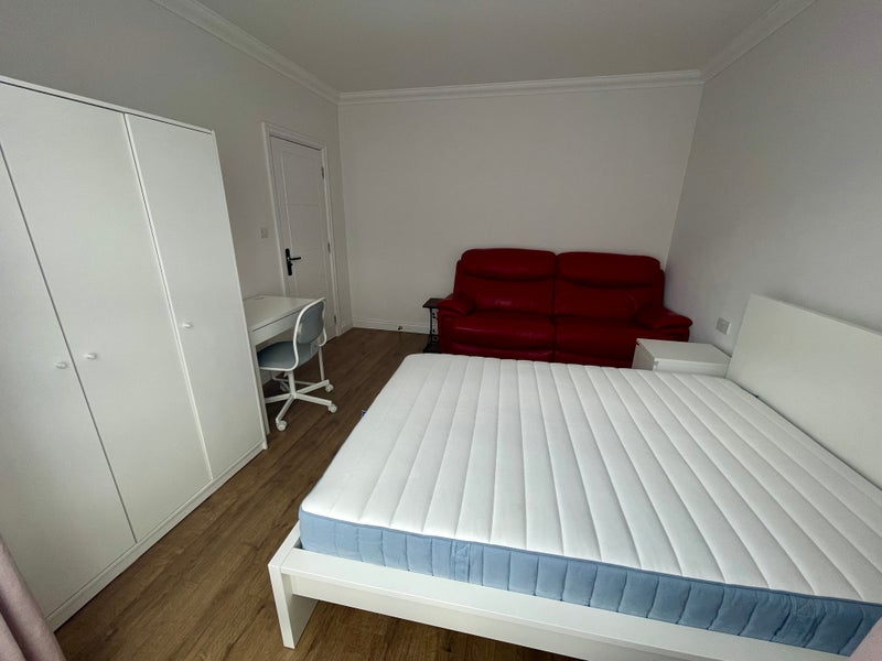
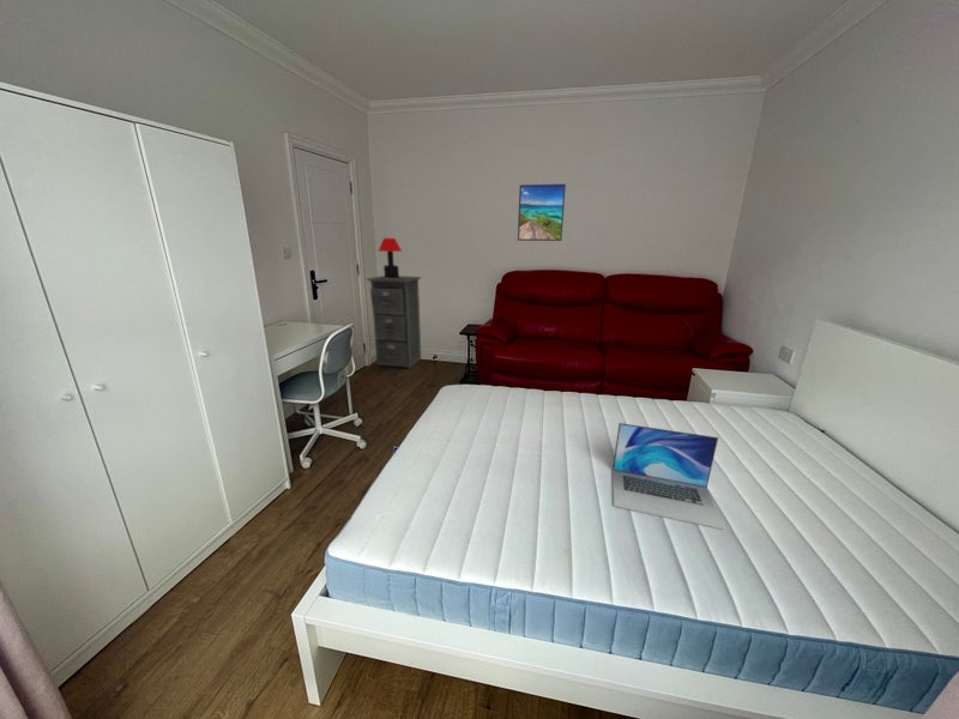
+ laptop (667, 471)
+ table lamp (390, 258)
+ filing cabinet (396, 321)
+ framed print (541, 212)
